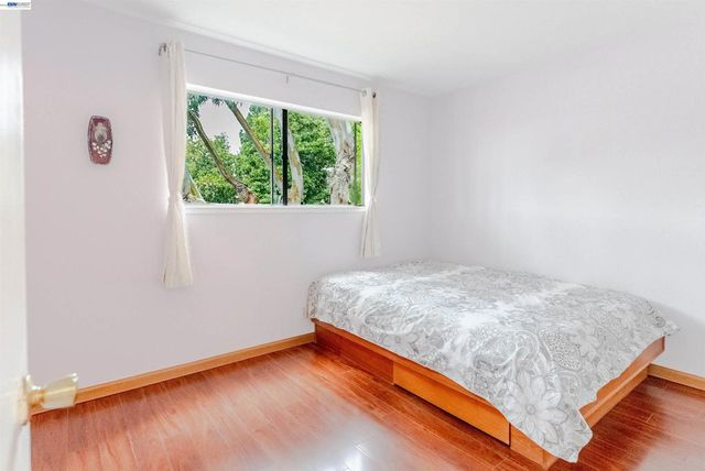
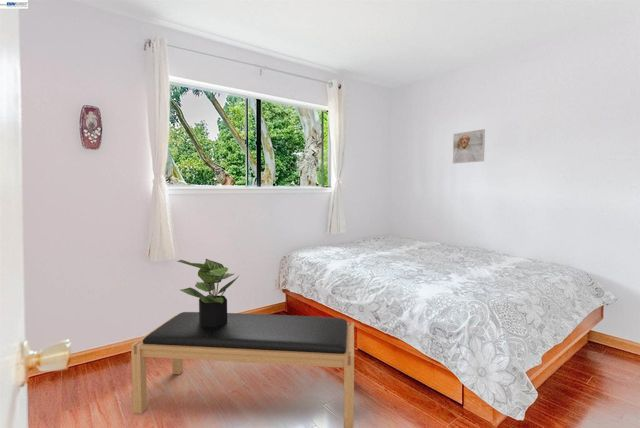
+ bench (252, 360)
+ potted plant (207, 288)
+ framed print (468, 147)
